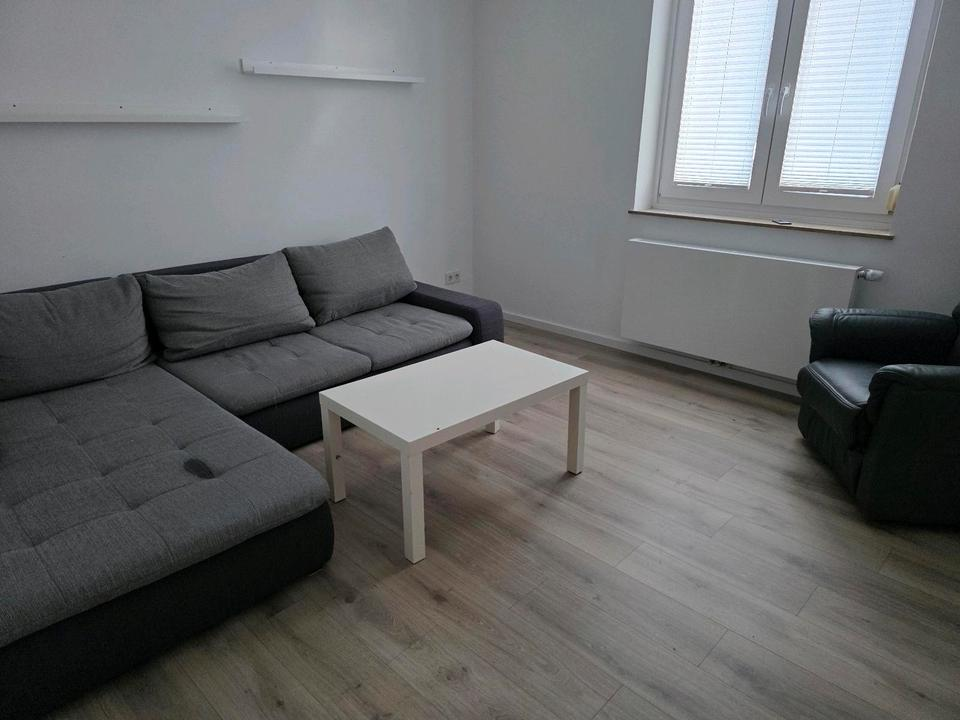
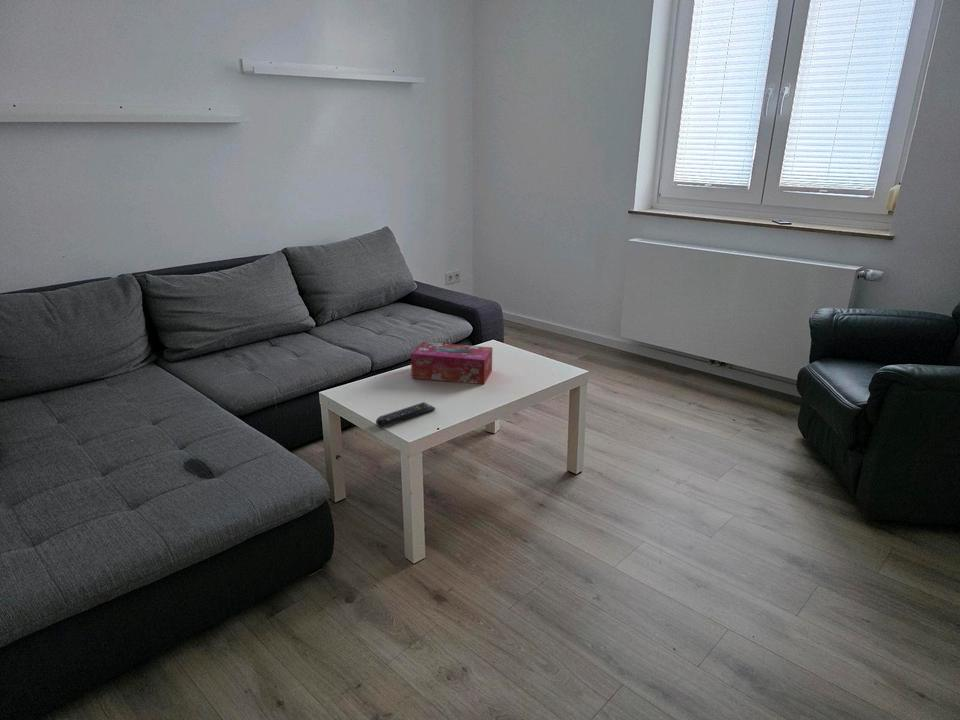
+ remote control (406, 414)
+ tissue box (452, 362)
